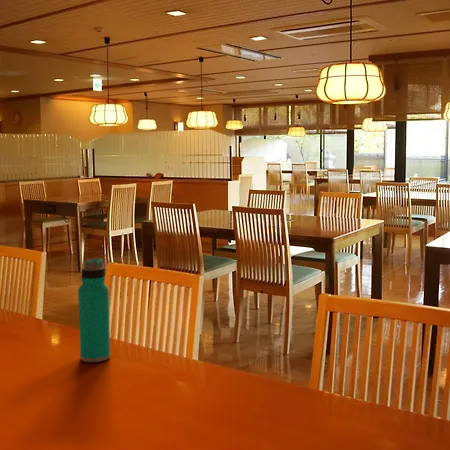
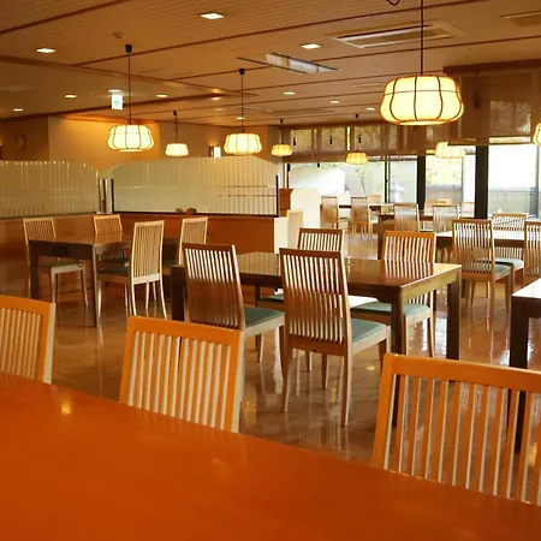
- water bottle (94, 309)
